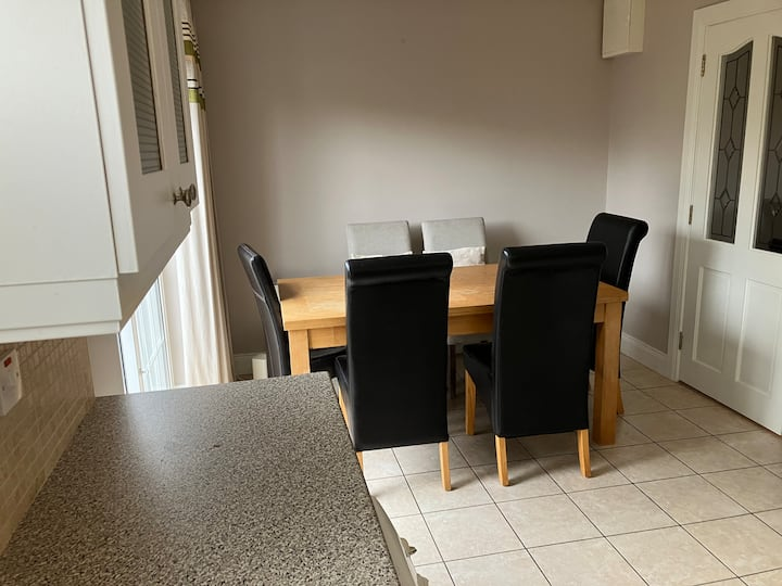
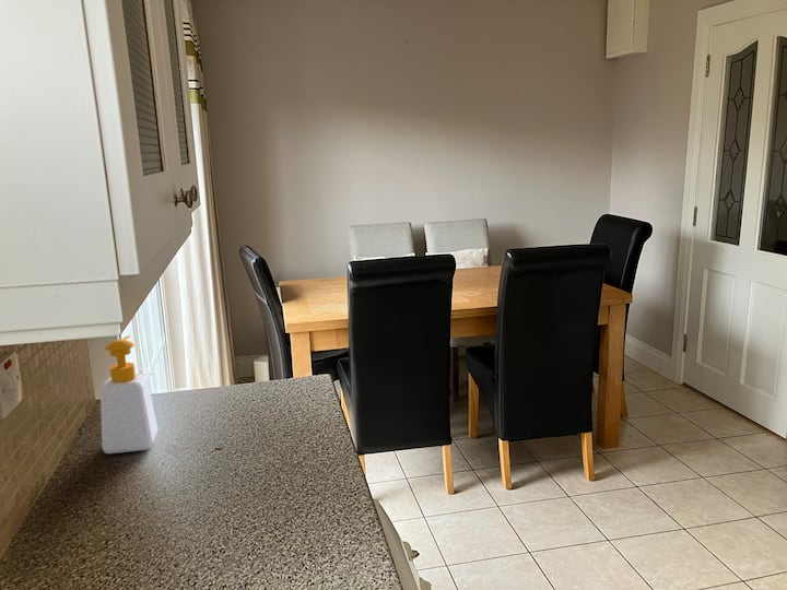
+ soap bottle (127, 389)
